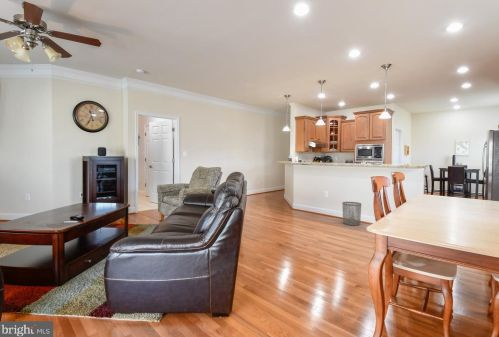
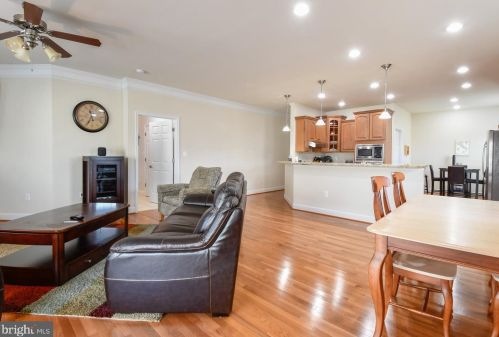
- waste bin (351, 213)
